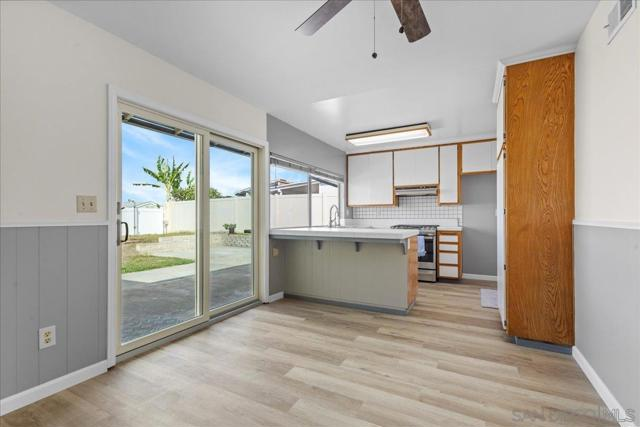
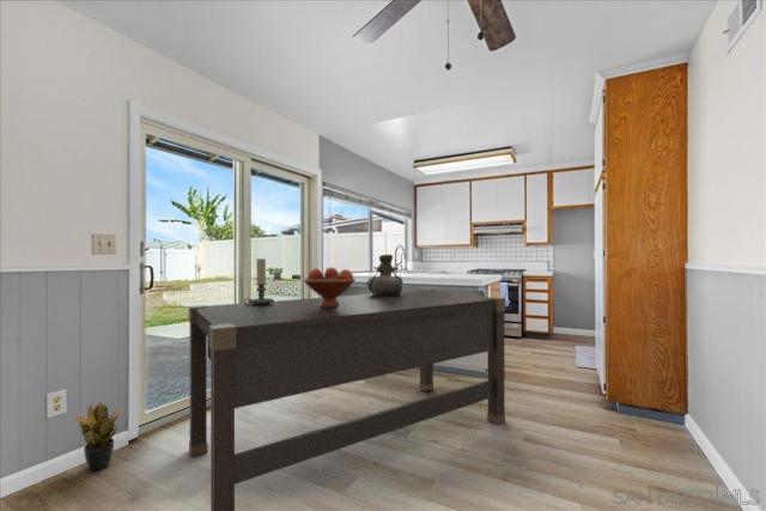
+ dining table (359, 367)
+ fruit bowl (329, 285)
+ candle holder (259, 279)
+ vase (385, 273)
+ potted plant (102, 432)
